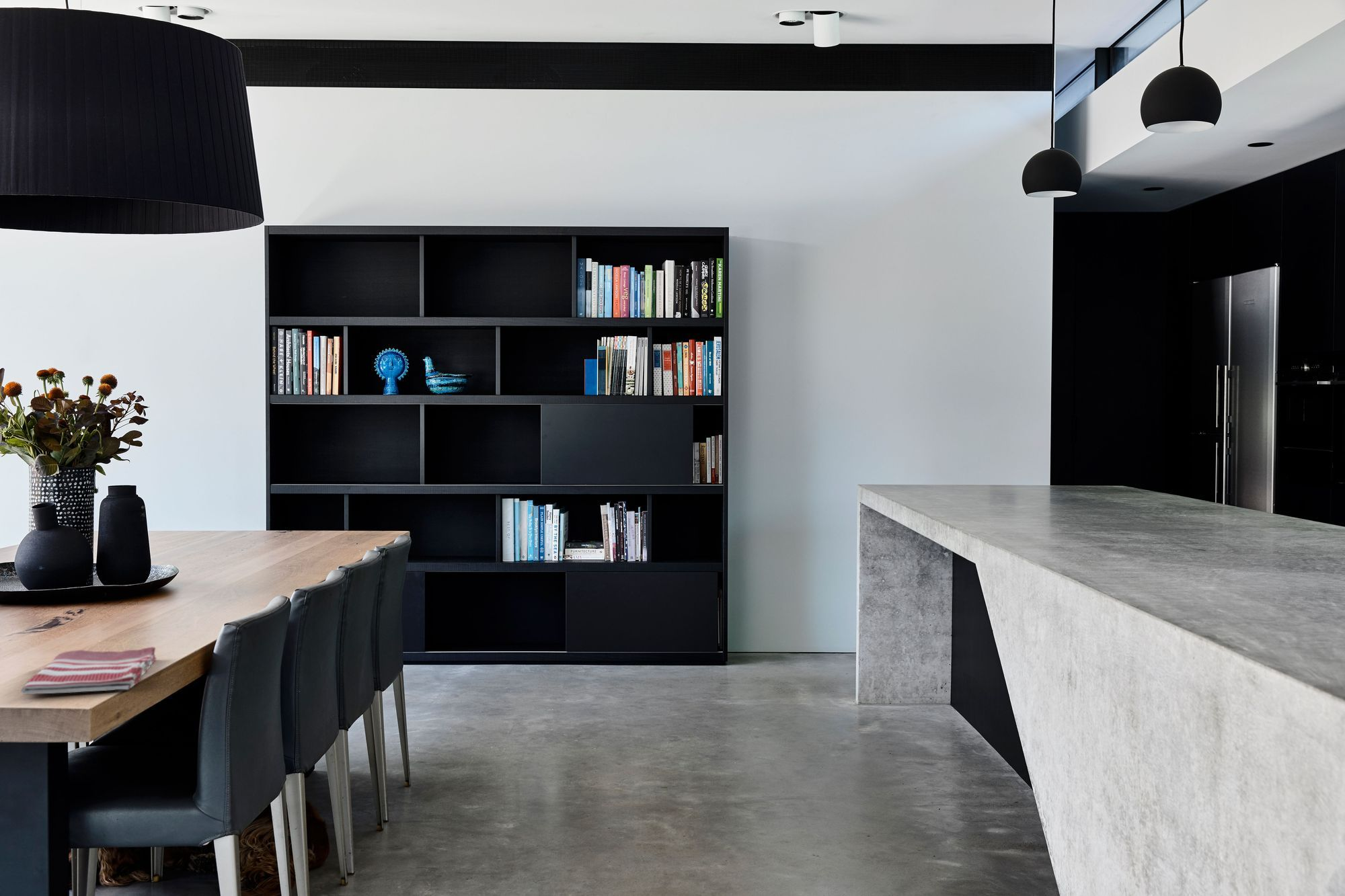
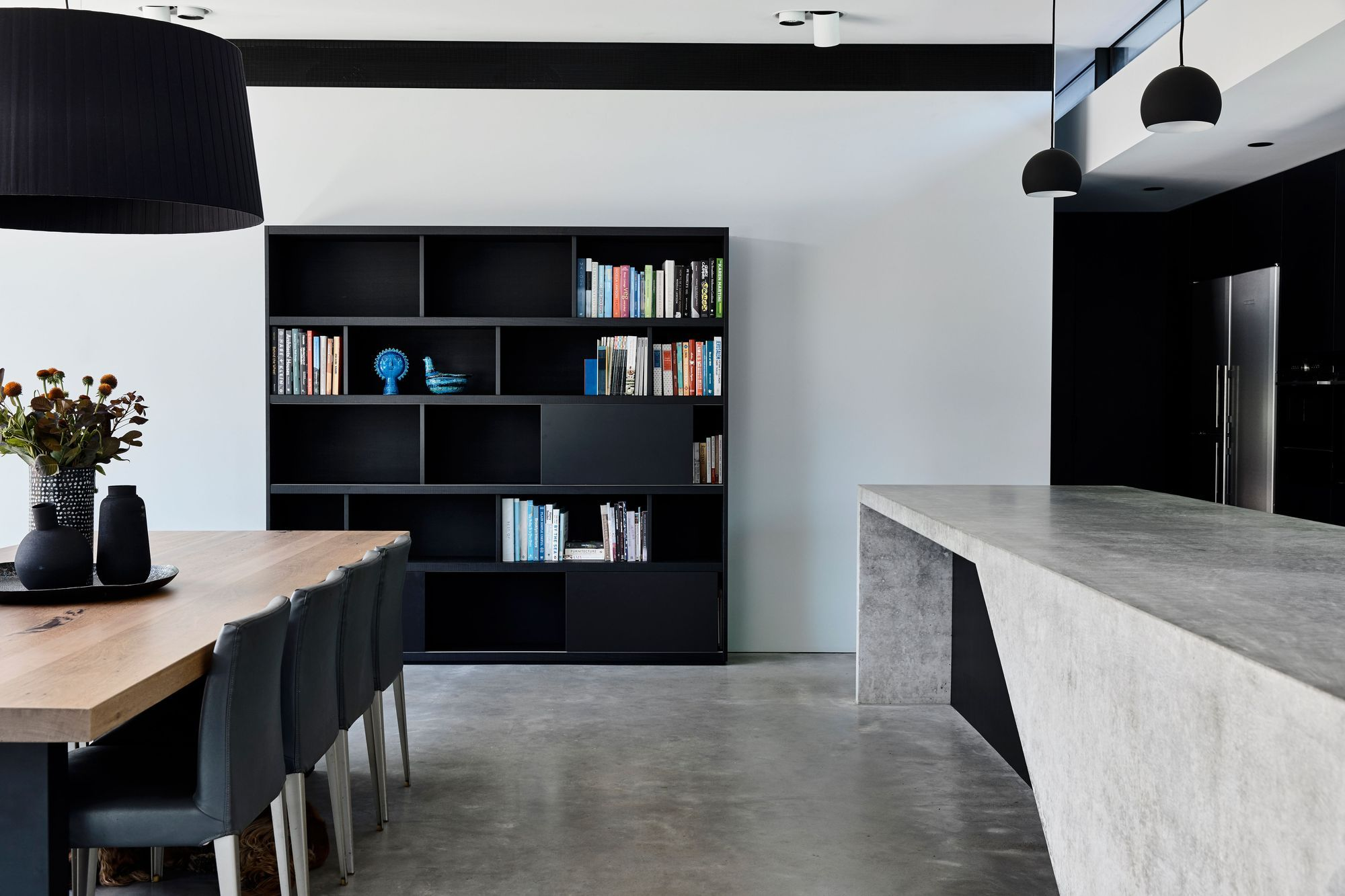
- dish towel (93, 669)
